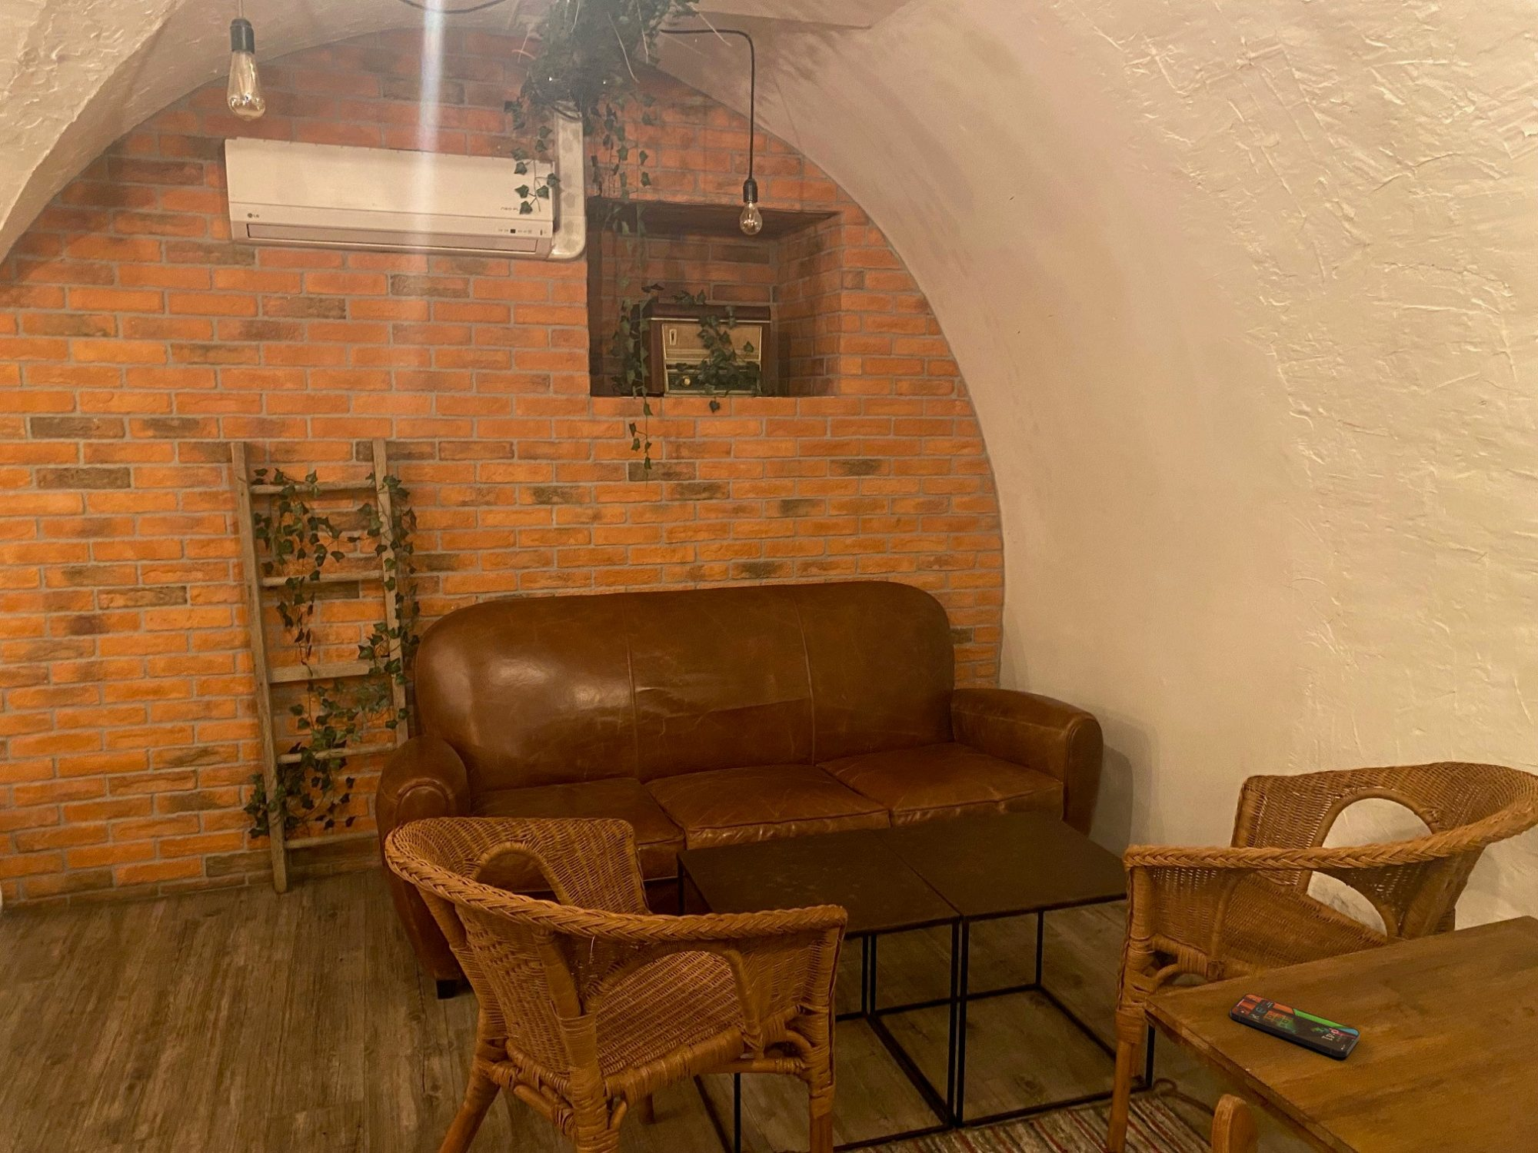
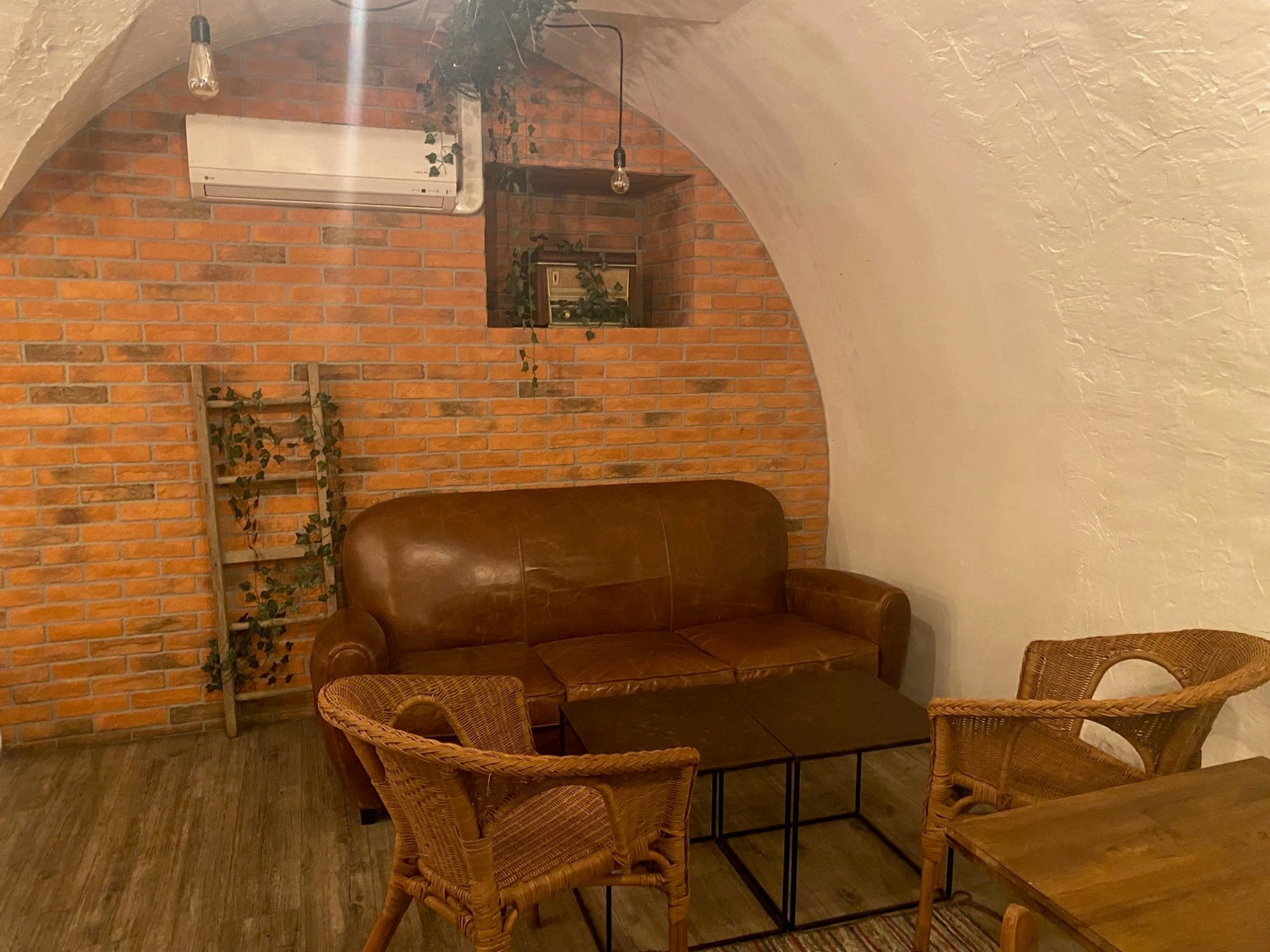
- smartphone (1293, 1023)
